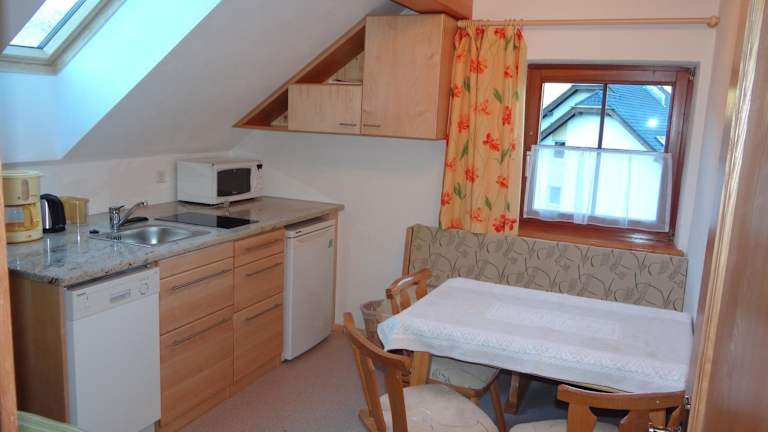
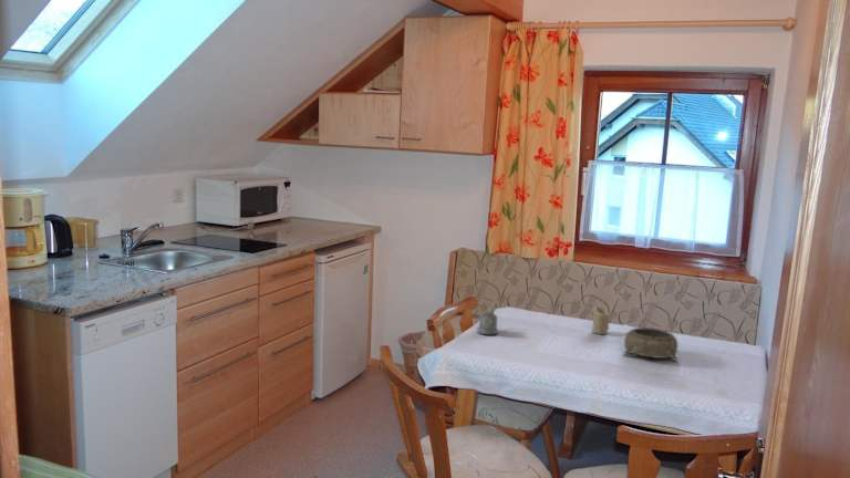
+ candle (601, 320)
+ decorative bowl (649, 343)
+ tea glass holder (489, 320)
